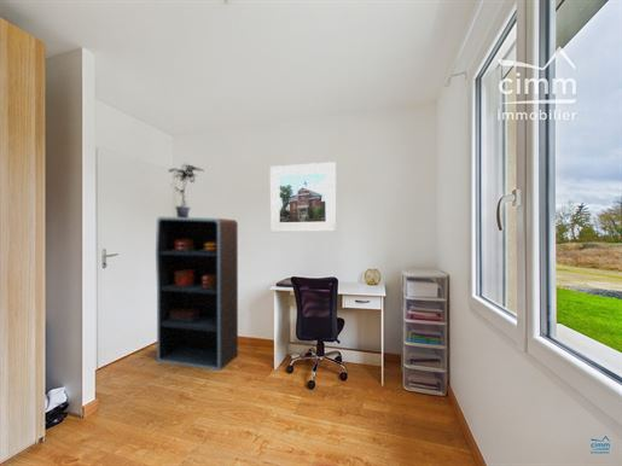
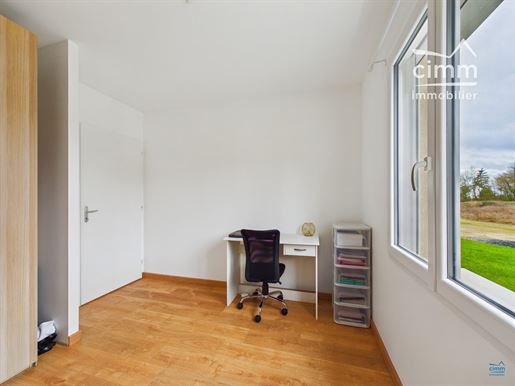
- potted plant (184, 190)
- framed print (302, 198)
- bookshelf (197, 287)
